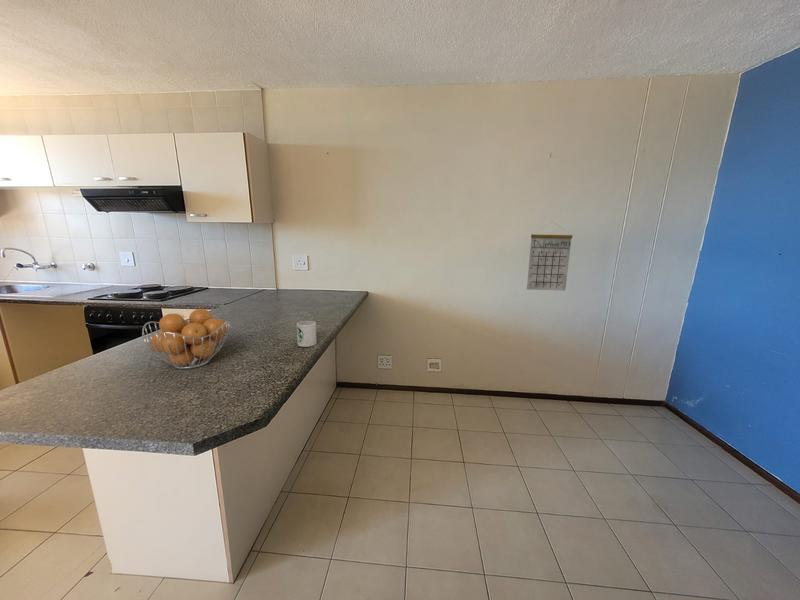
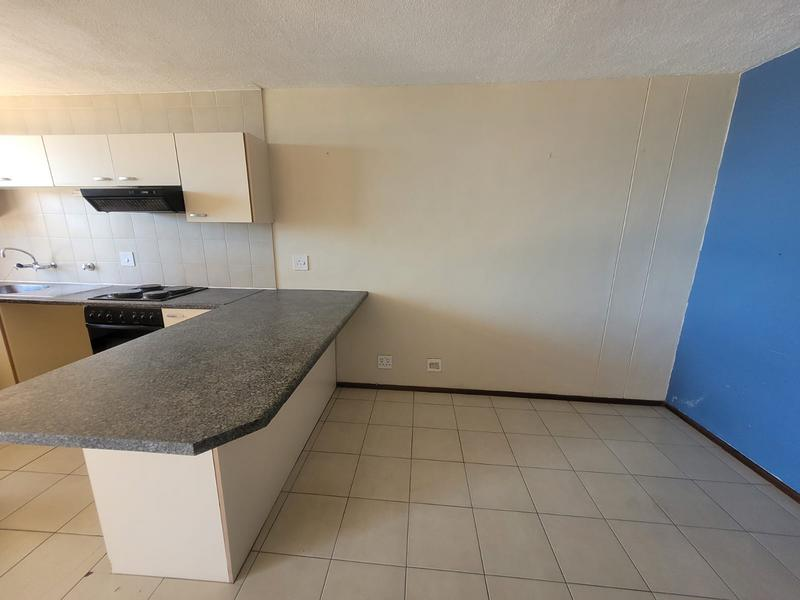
- fruit basket (189, 337)
- calendar (549, 256)
- mug (305, 332)
